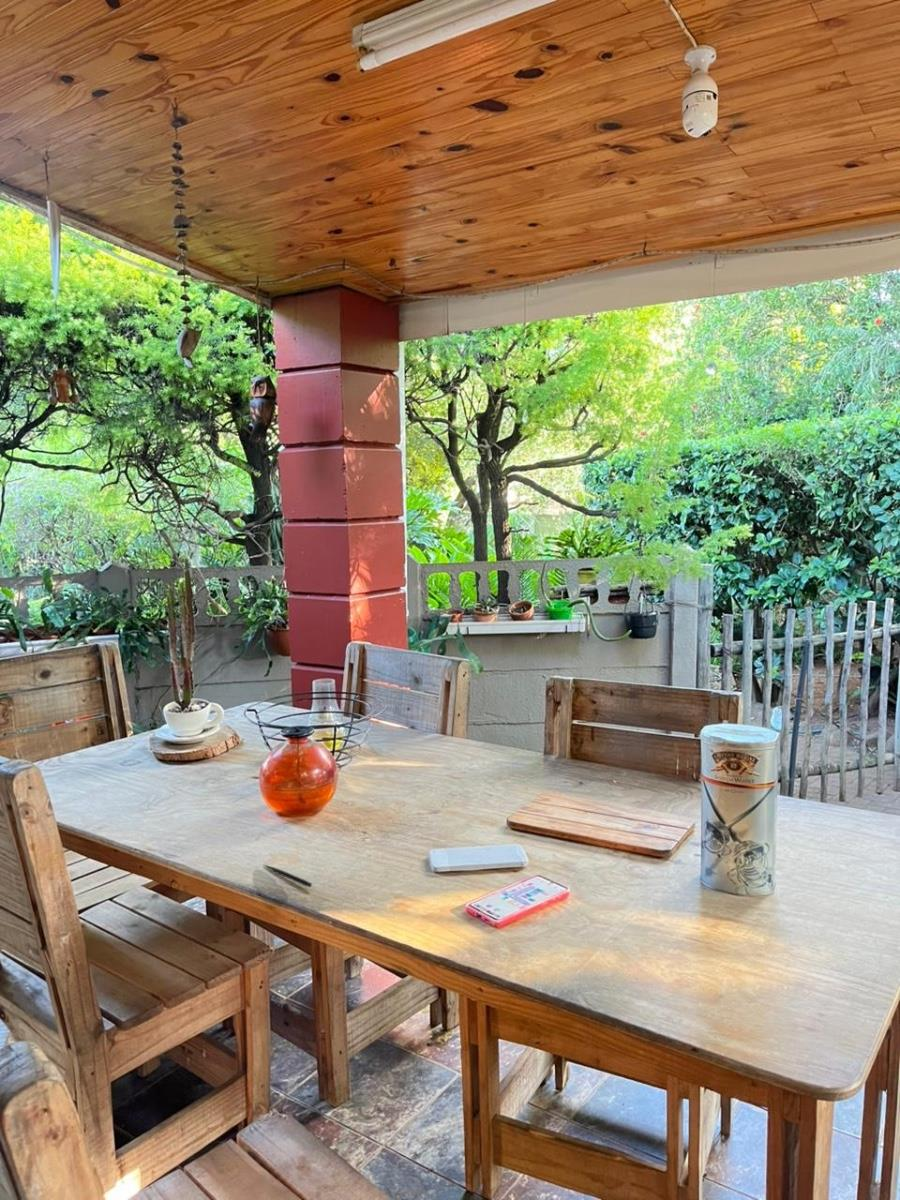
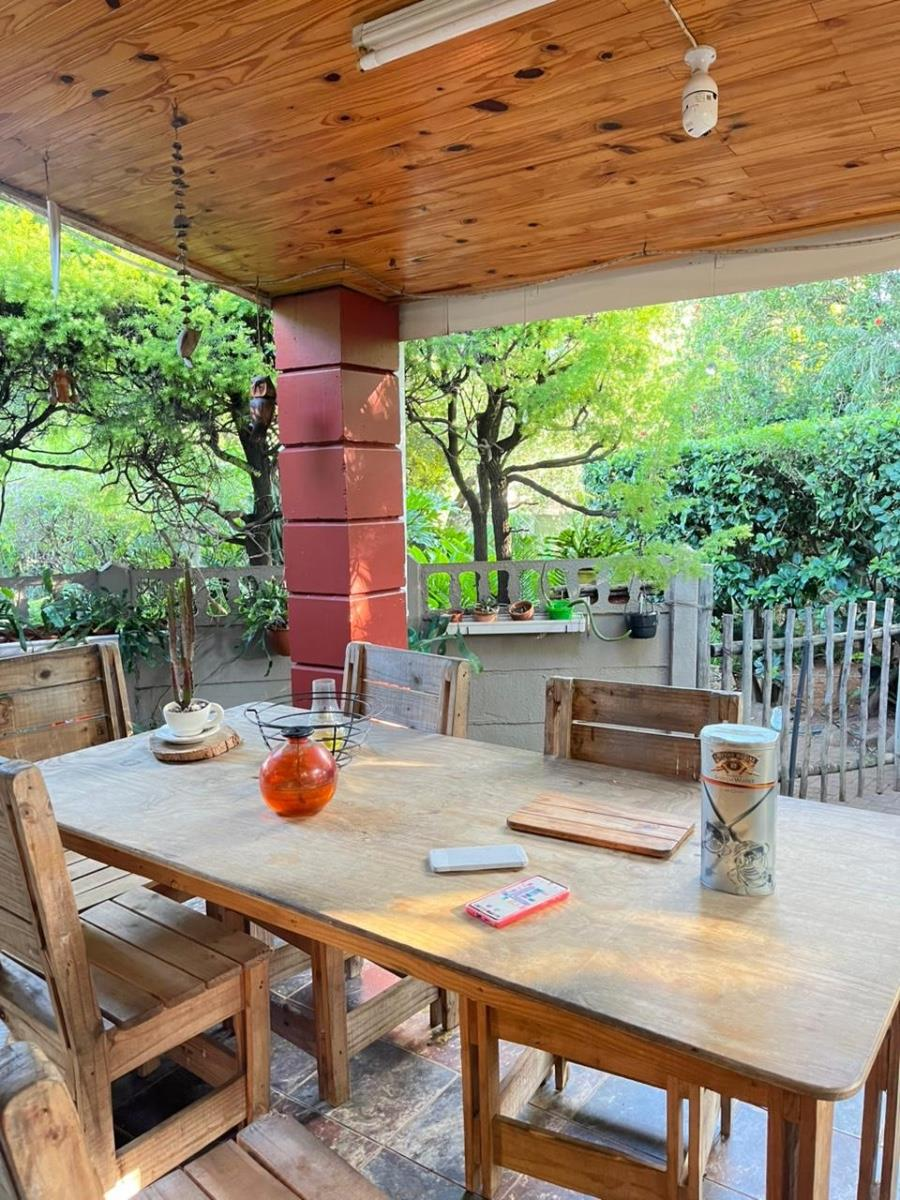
- pen (286, 873)
